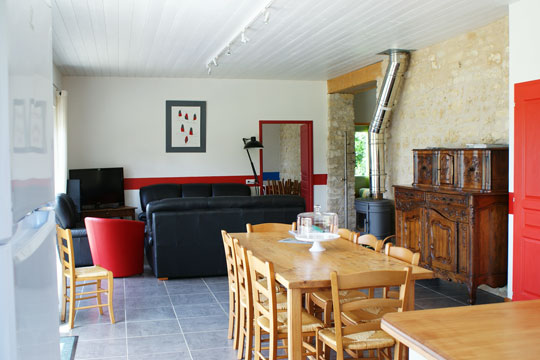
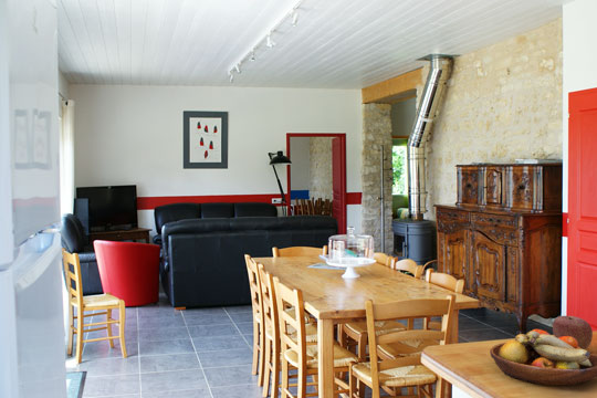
+ apple (572, 333)
+ fruit bowl (545, 350)
